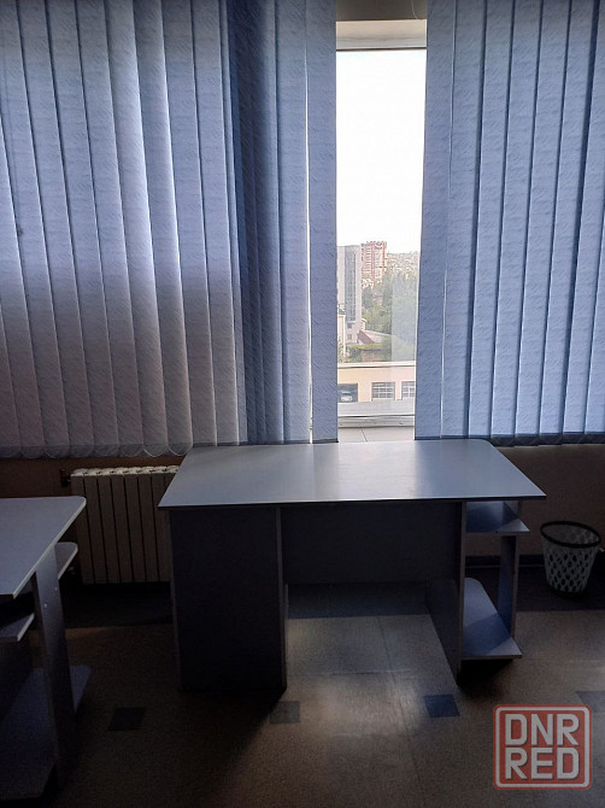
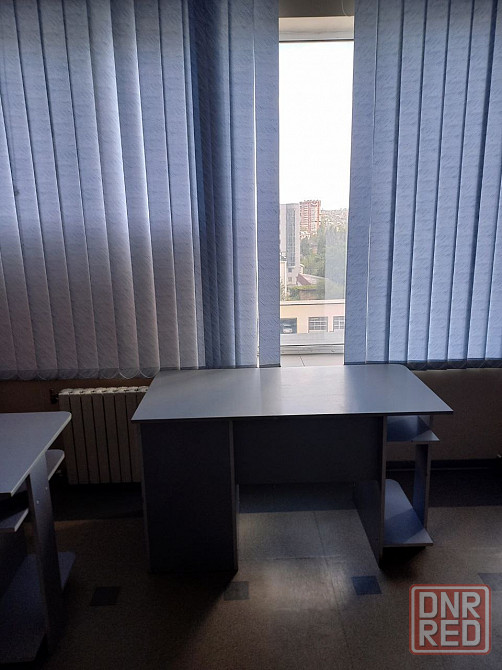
- wastebasket (568, 560)
